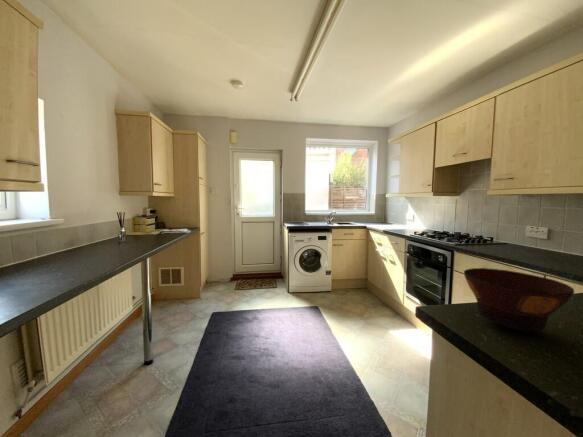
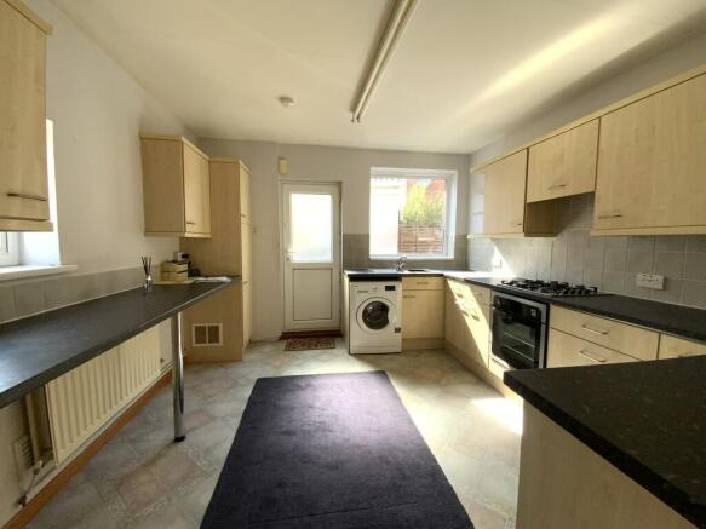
- bowl (511, 301)
